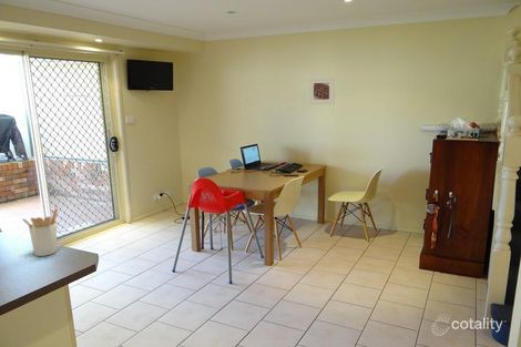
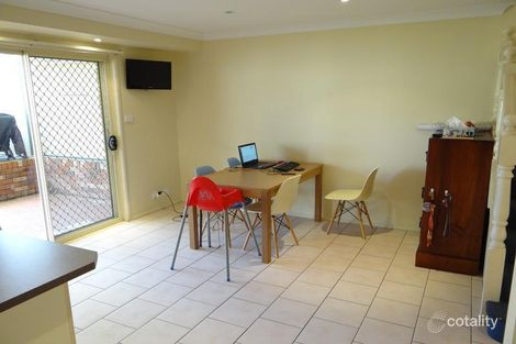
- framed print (321, 91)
- utensil holder (43, 233)
